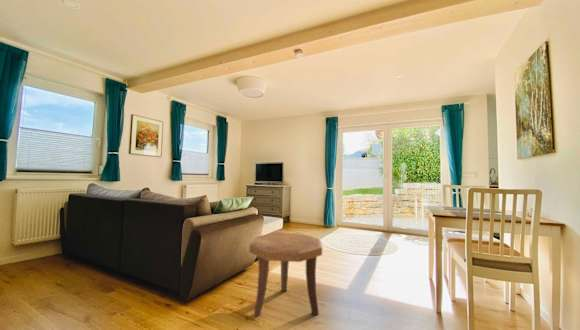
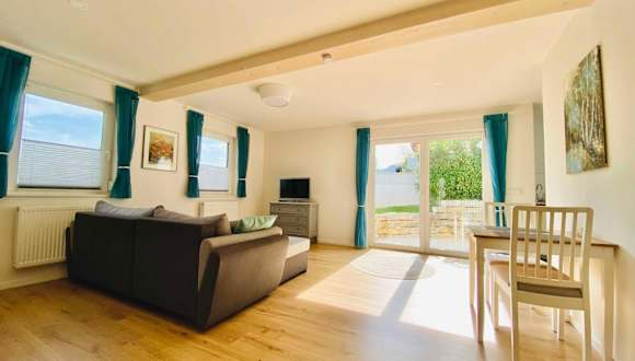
- side table (286, 272)
